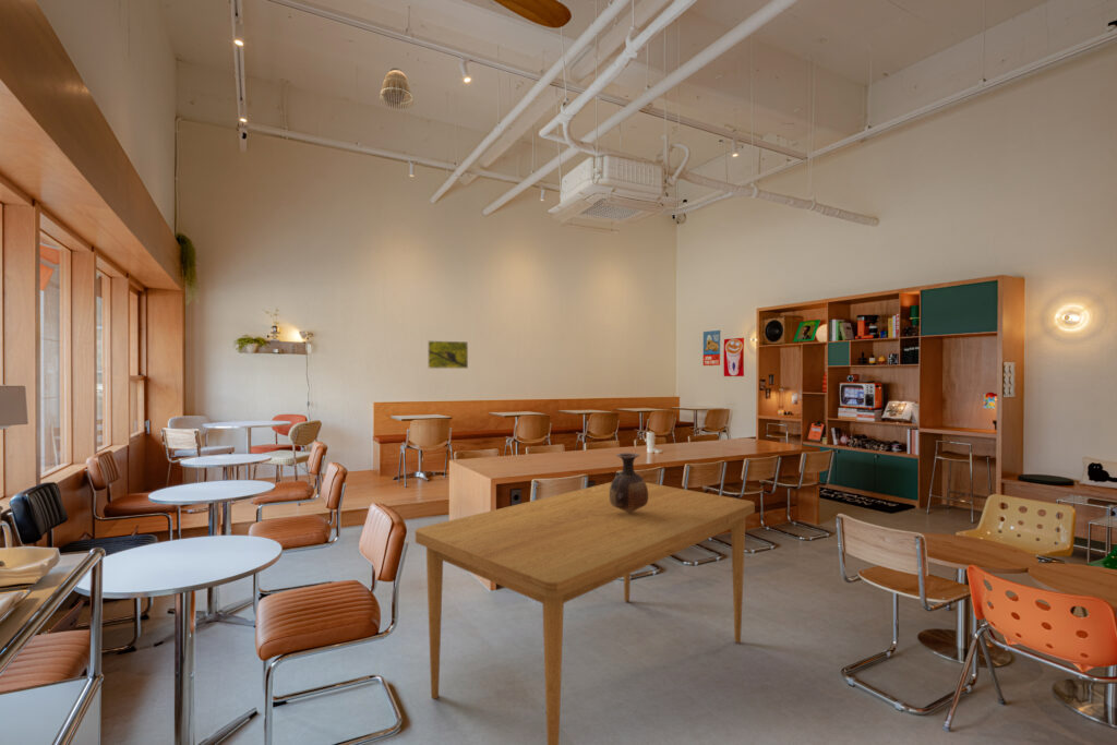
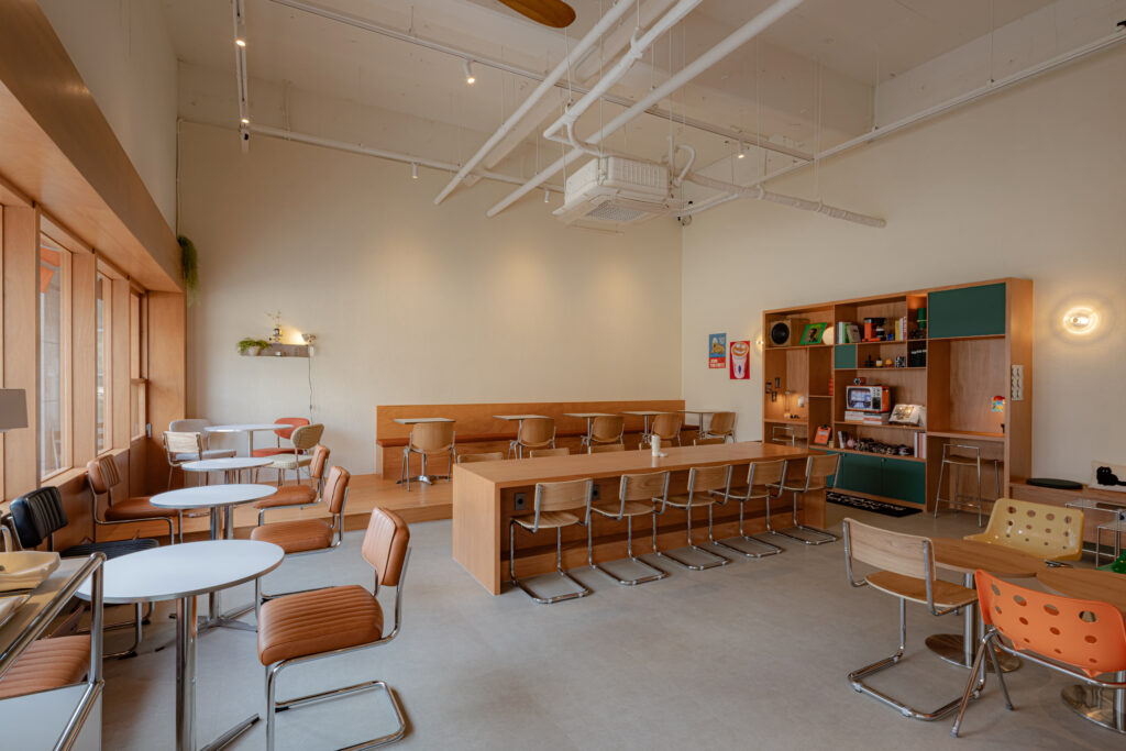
- lamp shade (395, 85)
- dining table (598, 587)
- vase (628, 483)
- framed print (447, 355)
